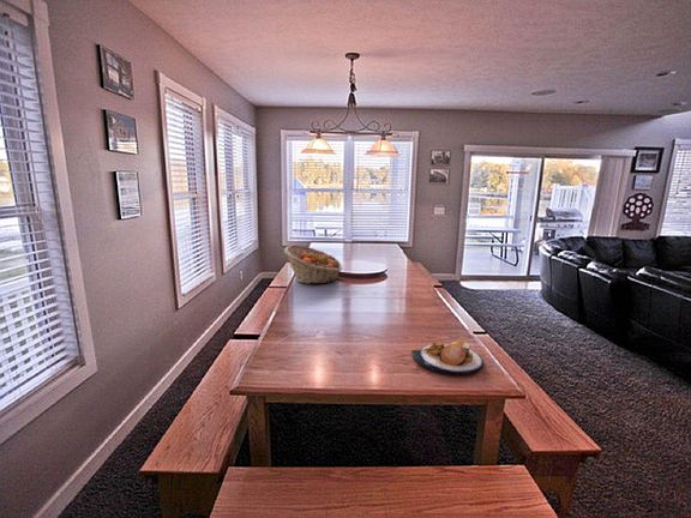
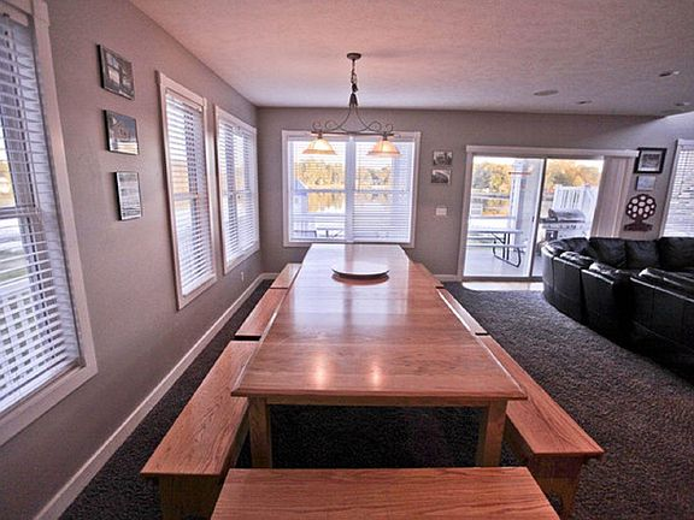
- fruit basket (313, 263)
- plate (447, 348)
